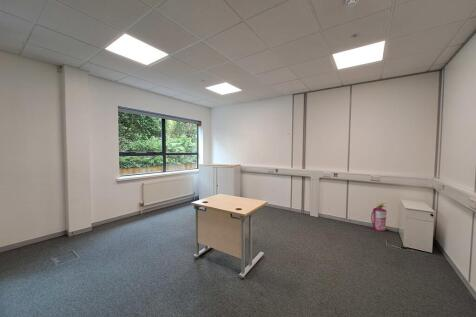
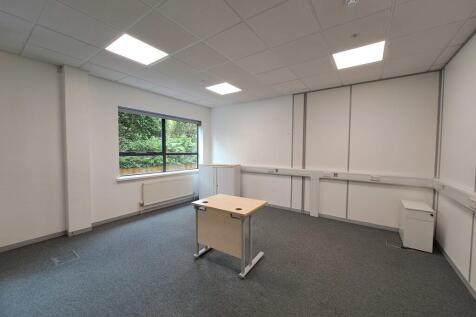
- fire extinguisher (379, 216)
